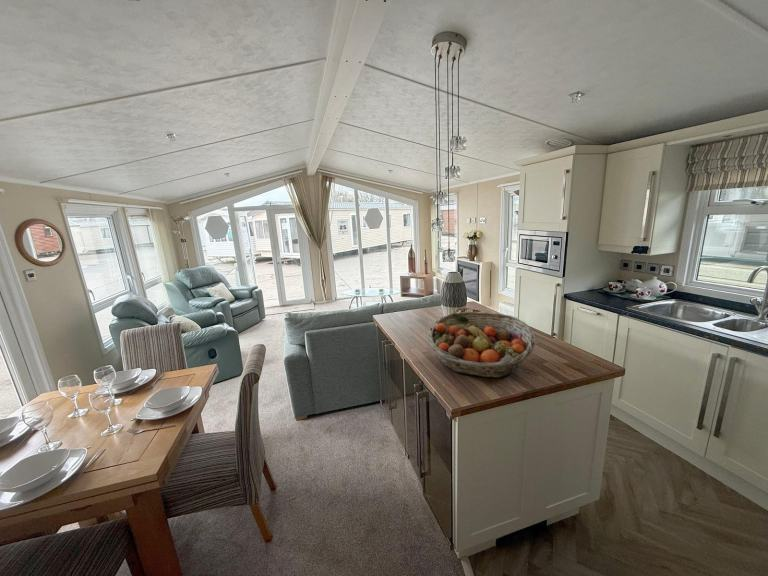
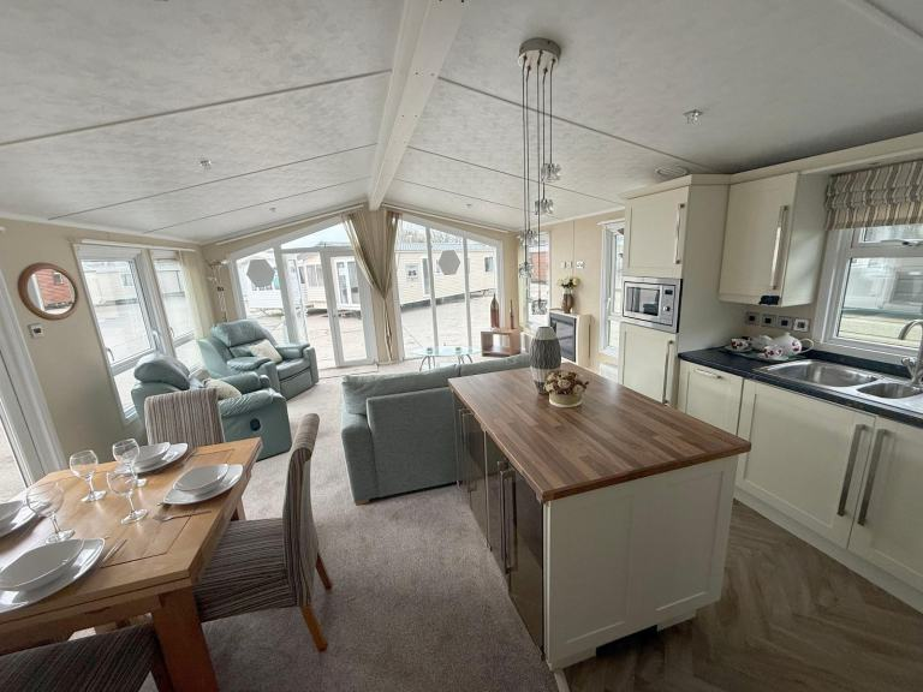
- fruit basket (478, 342)
